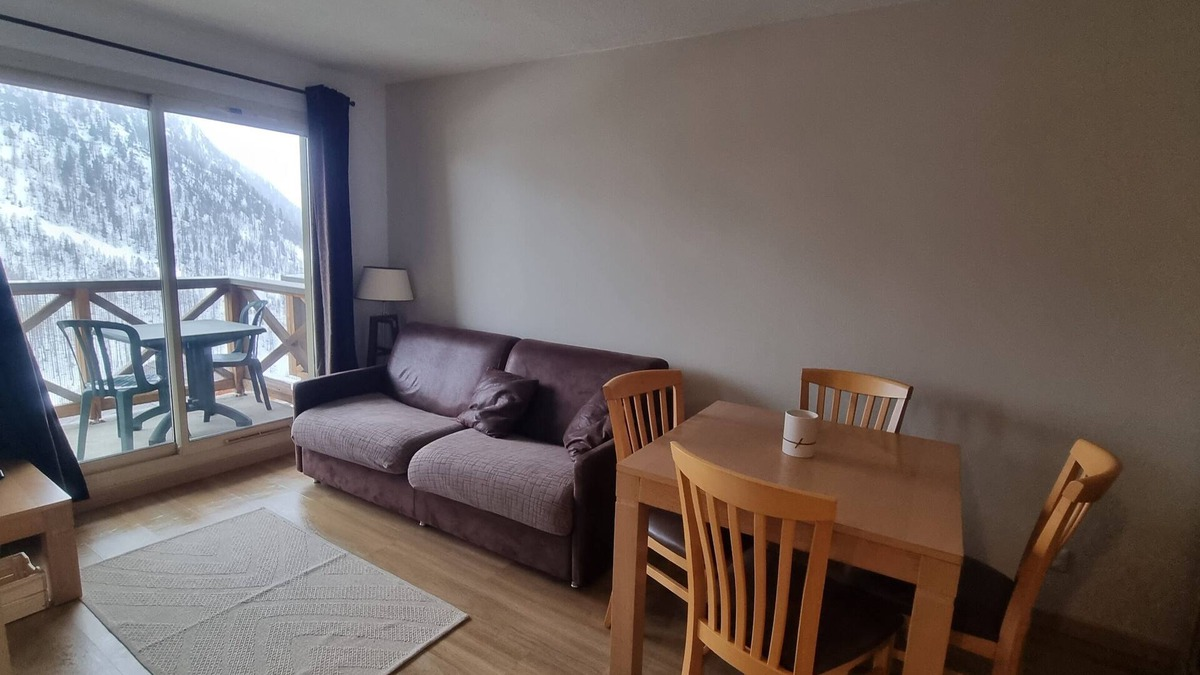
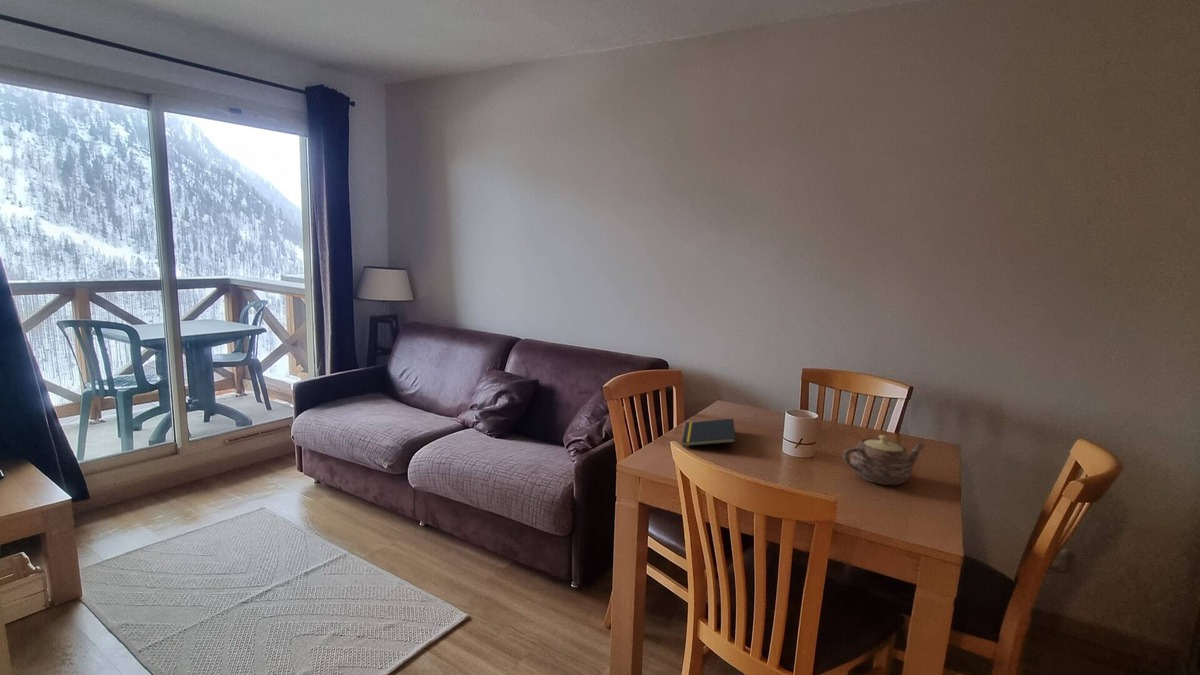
+ teapot (884, 457)
+ notepad (709, 431)
